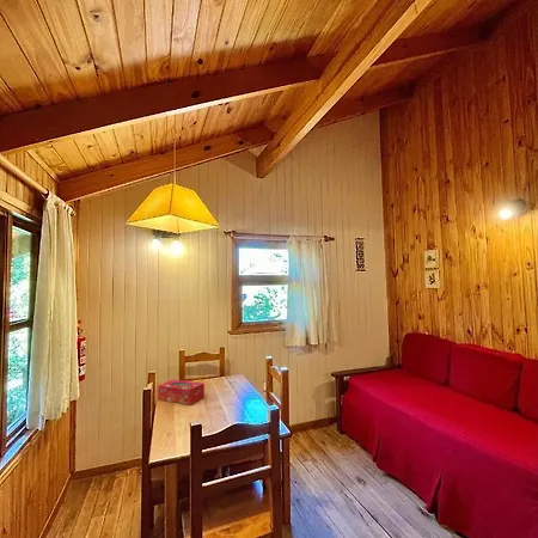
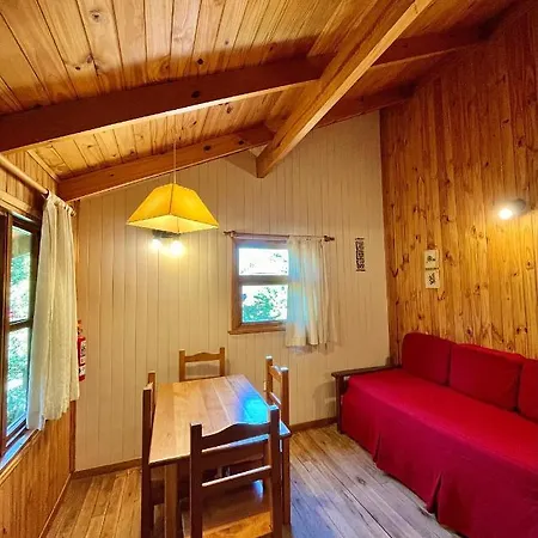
- tissue box (181, 391)
